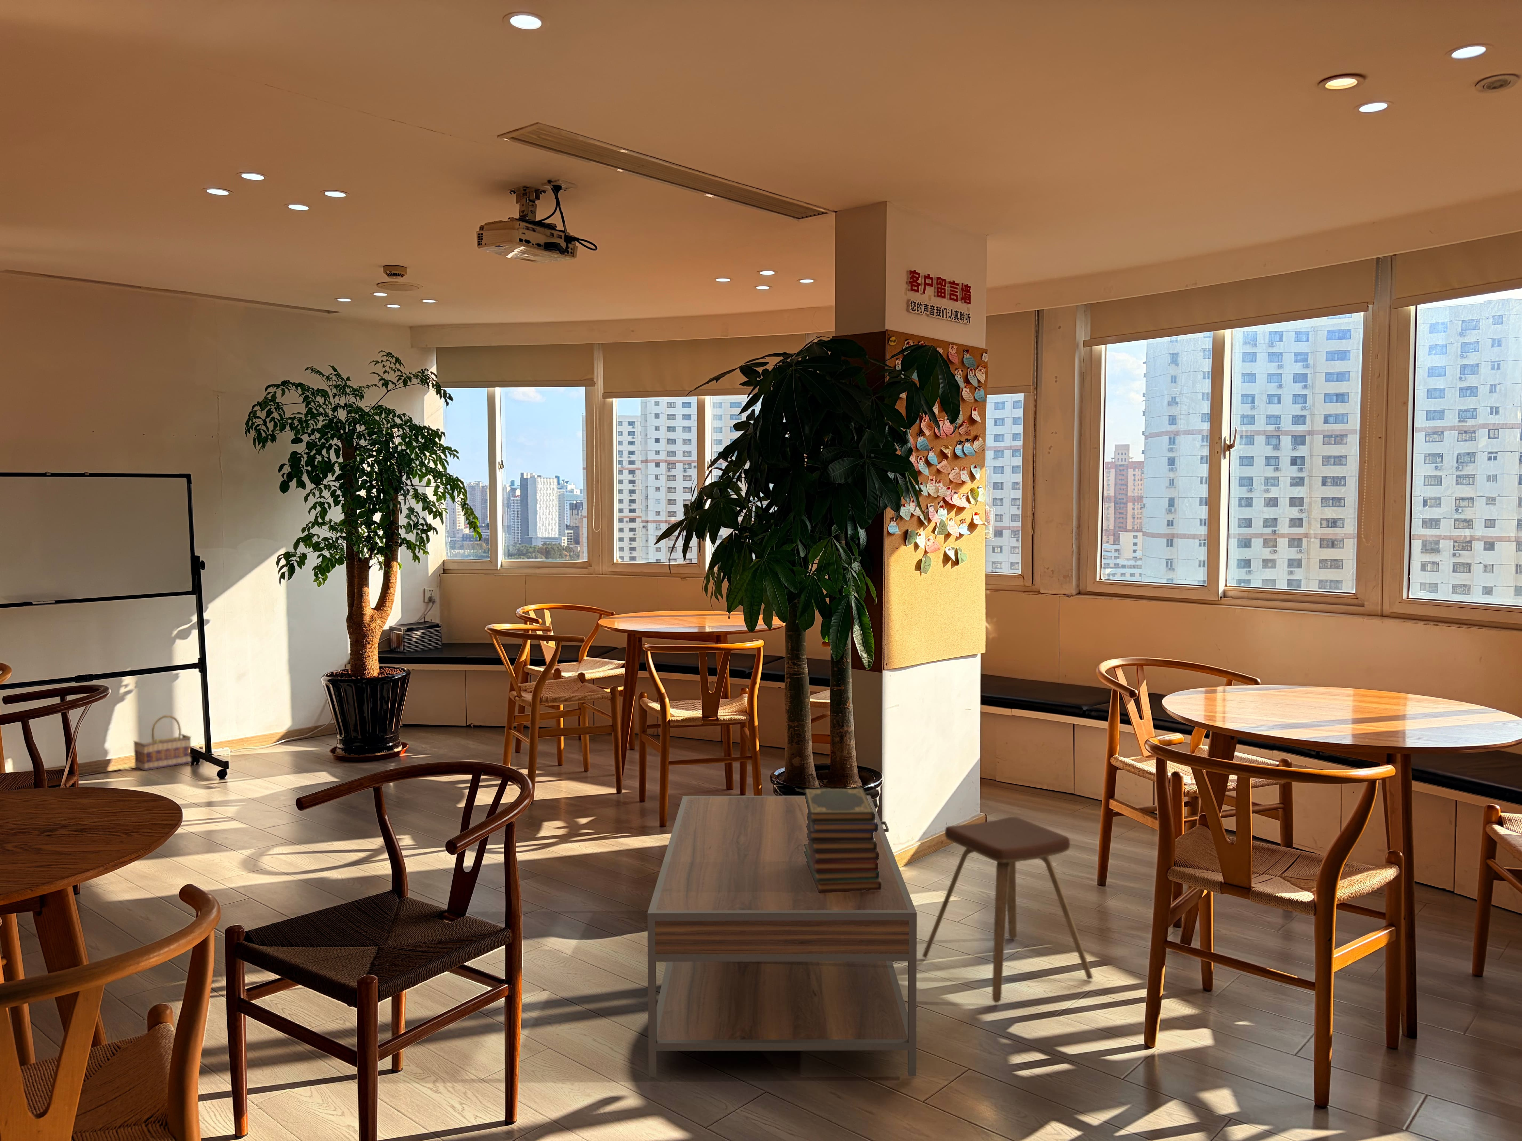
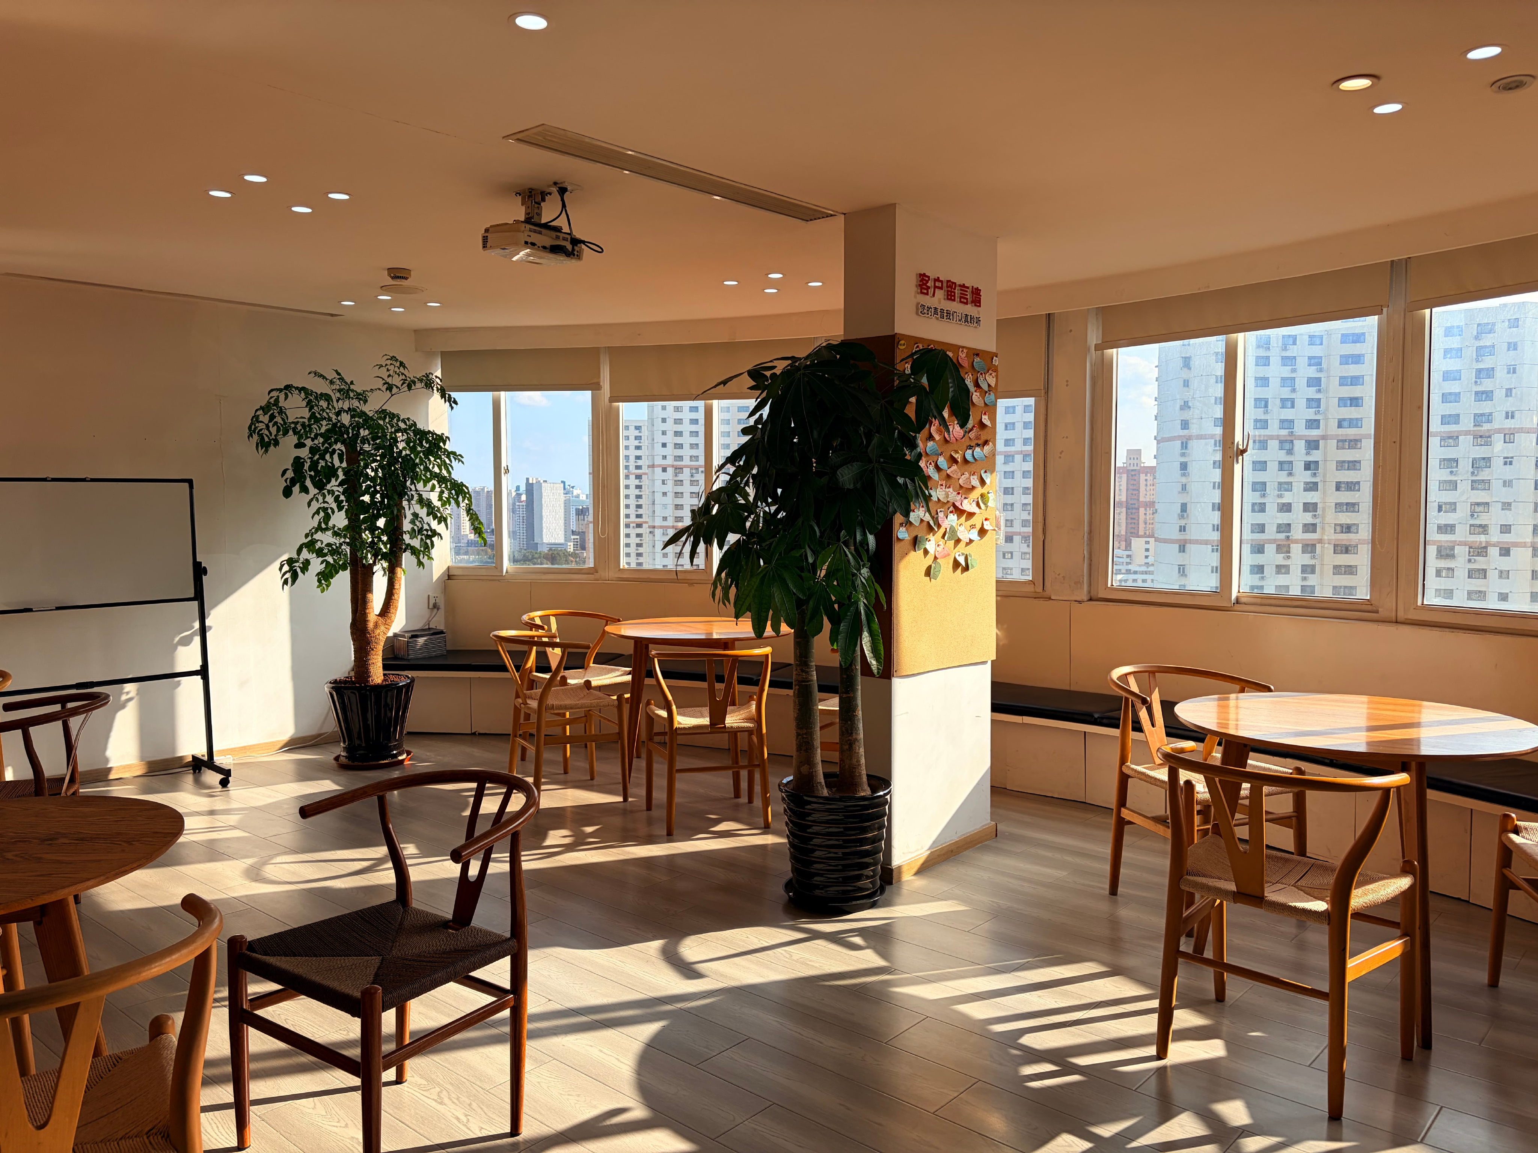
- basket (162, 739)
- book stack (839, 838)
- music stool (1005, 900)
- coffee table (785, 911)
